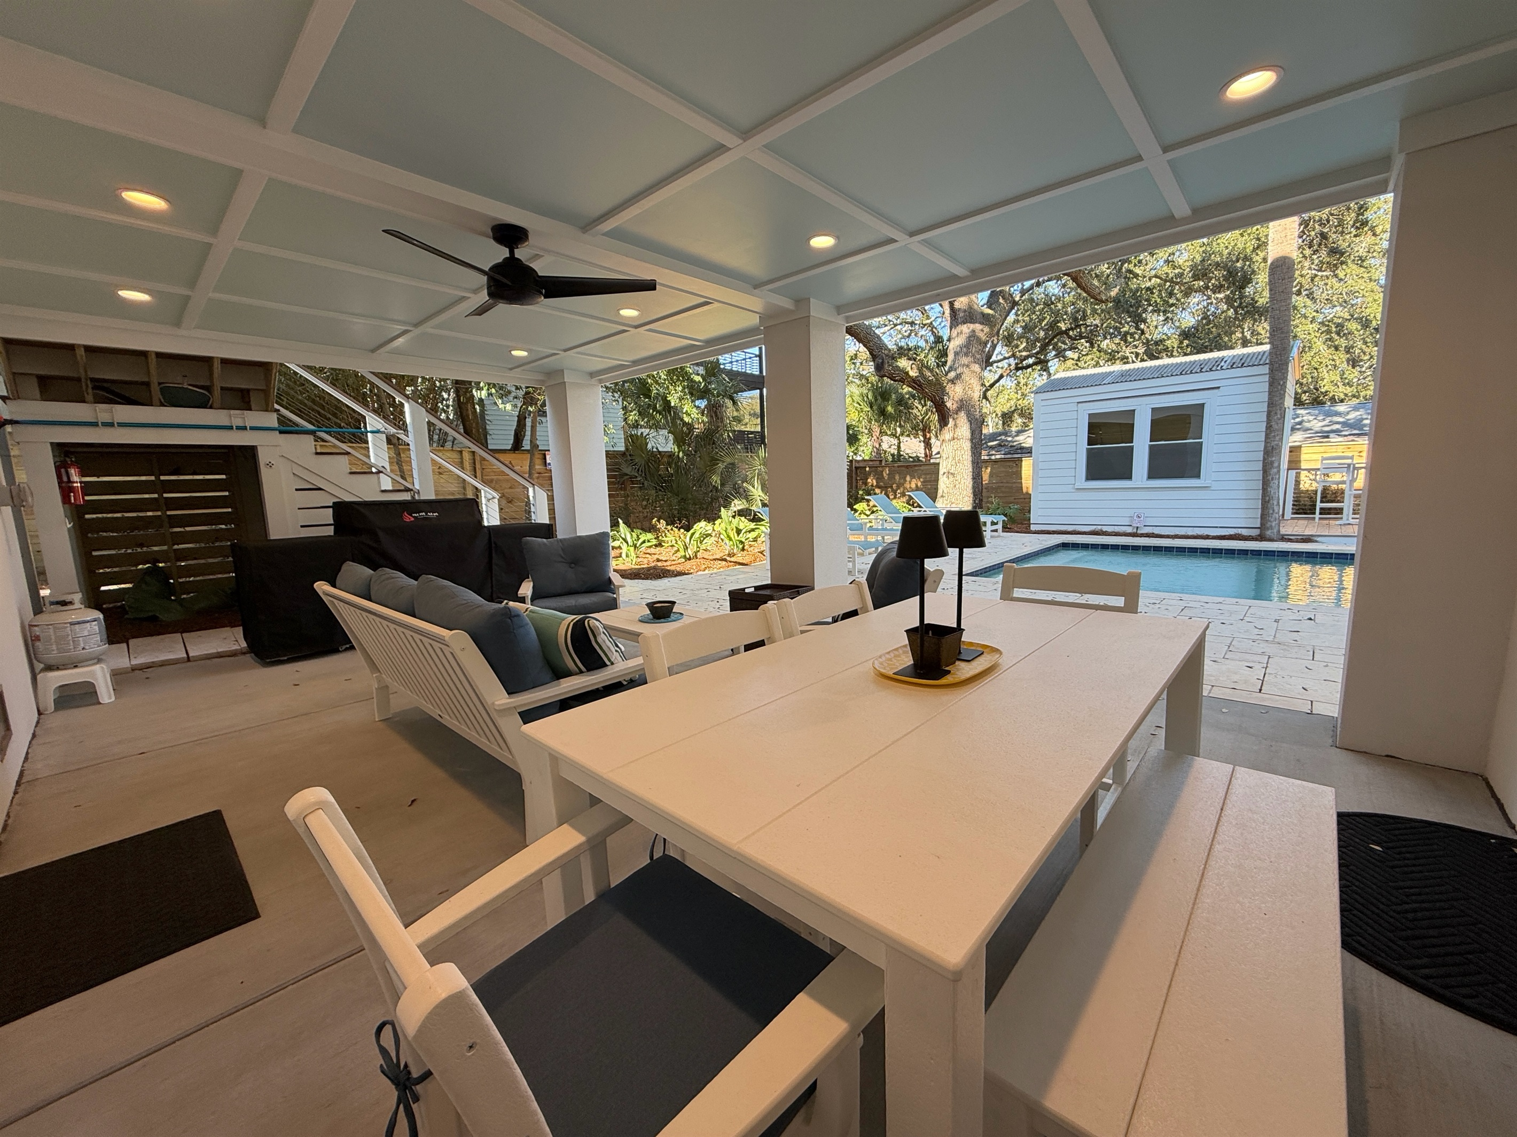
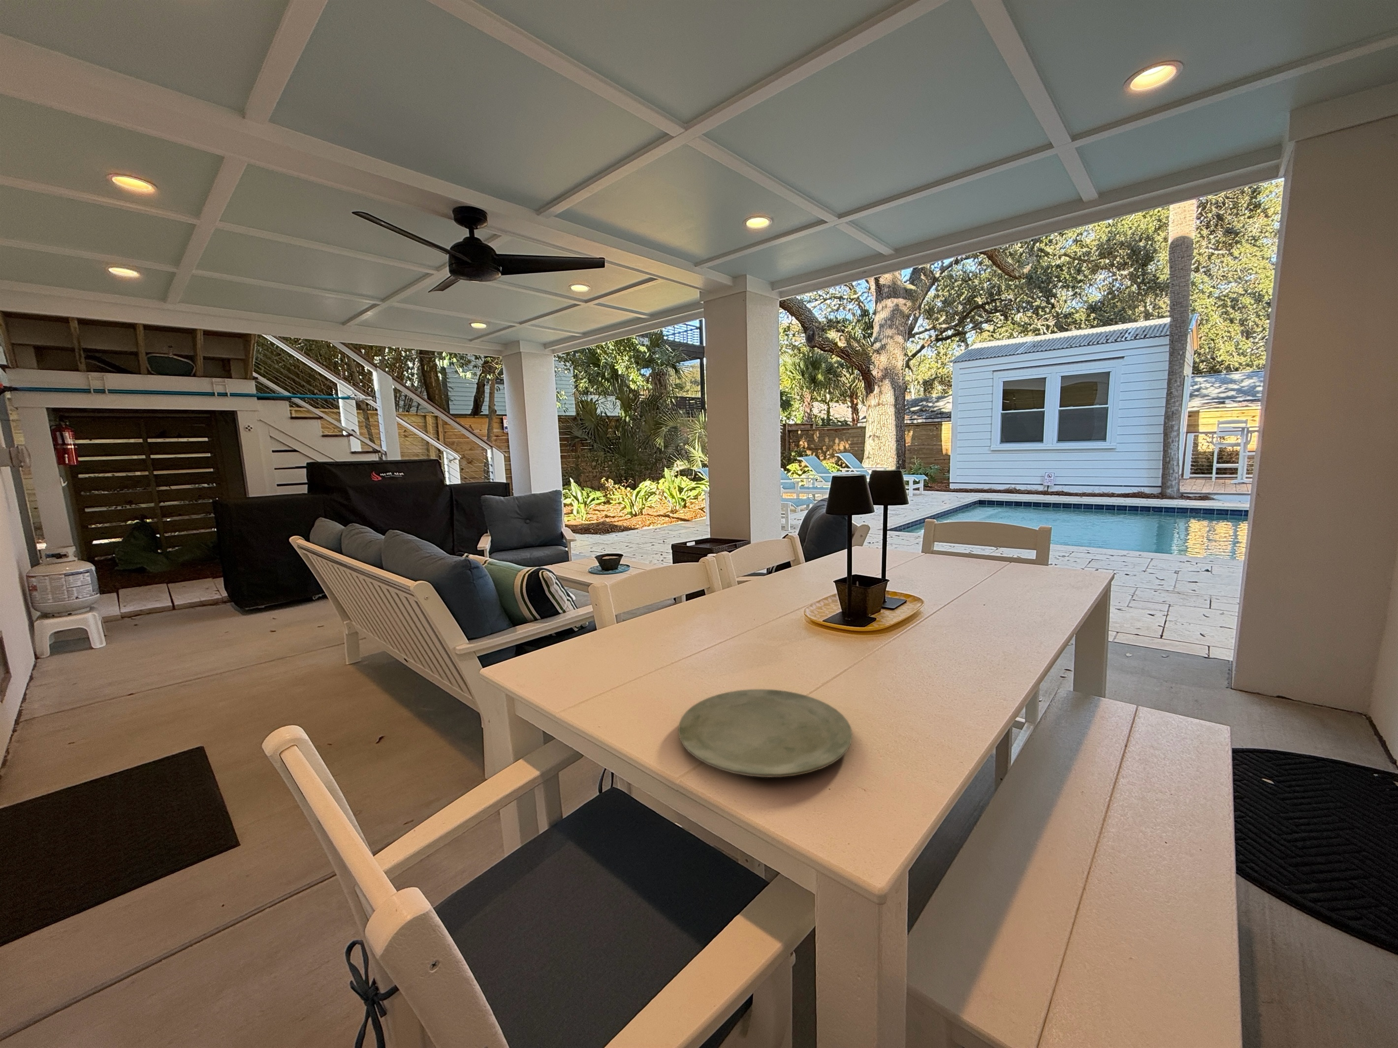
+ plate (764, 729)
